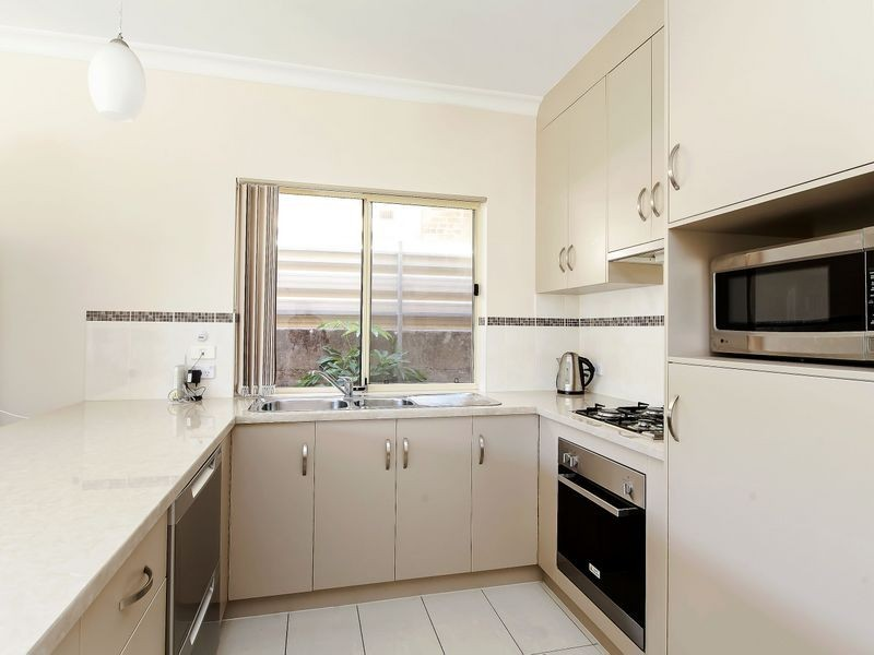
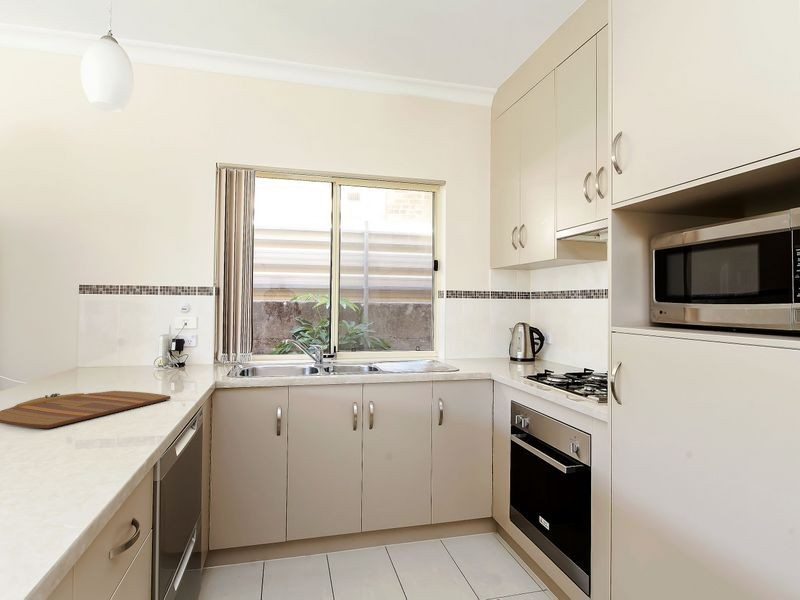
+ cutting board (75, 402)
